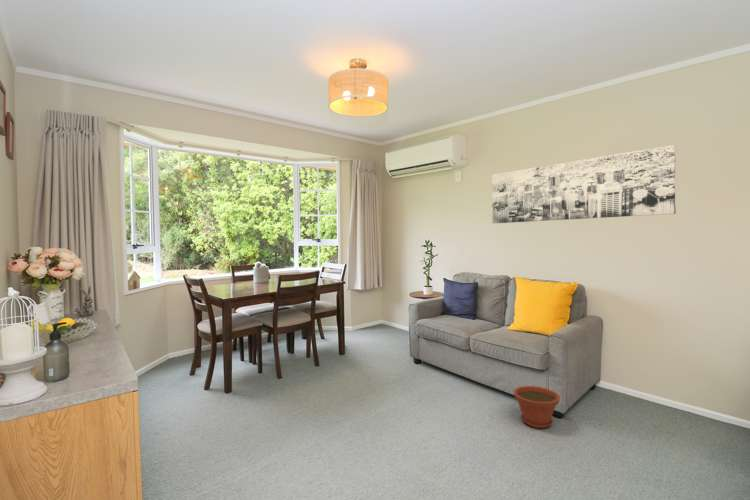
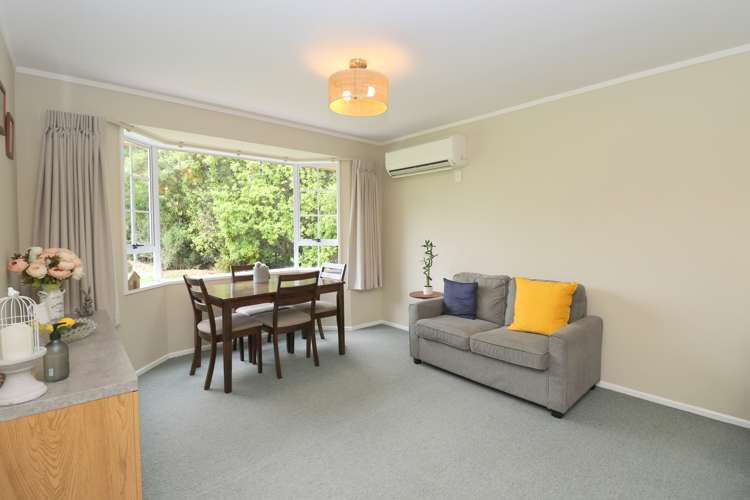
- wall art (568, 191)
- plant pot (536, 408)
